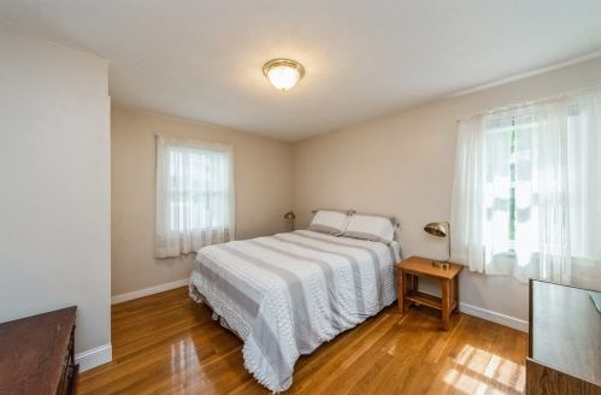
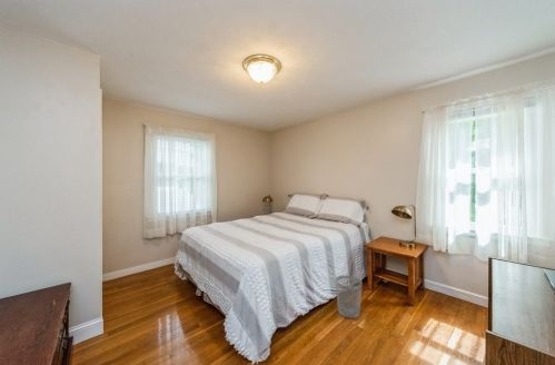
+ wastebasket (348, 295)
